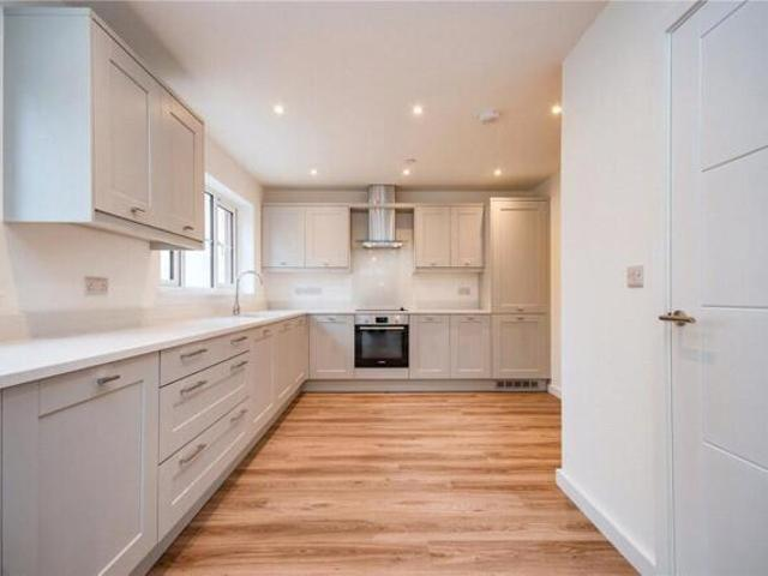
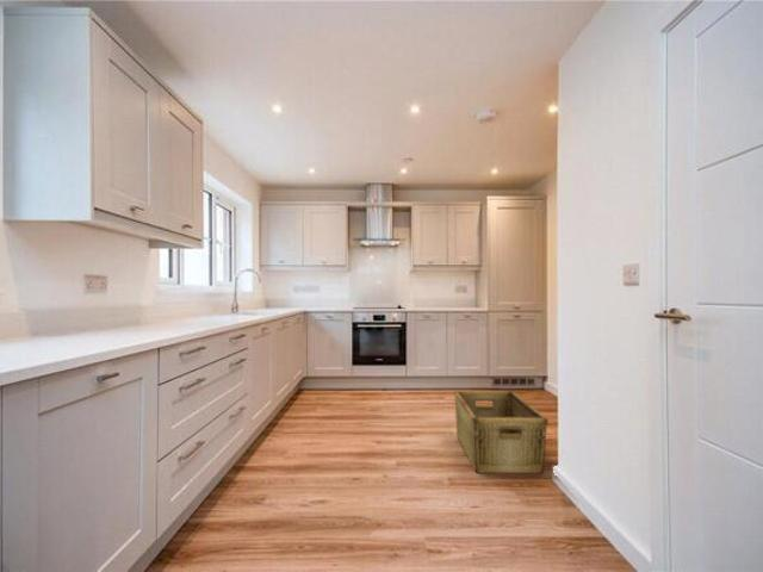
+ hamper (495, 428)
